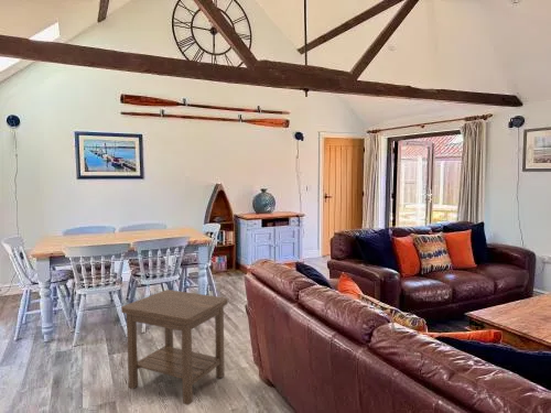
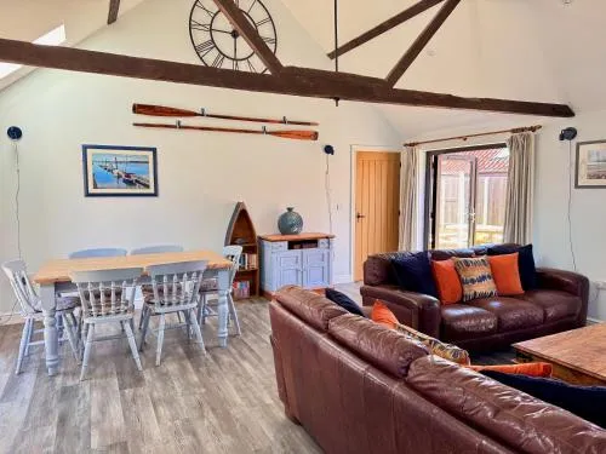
- side table (172, 341)
